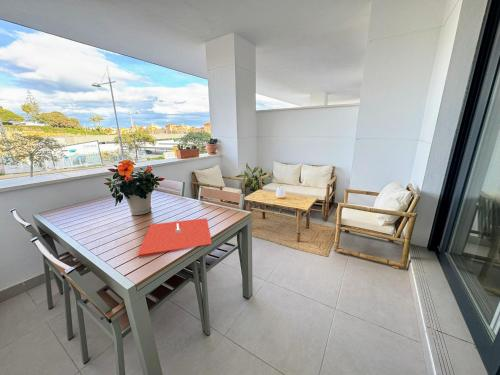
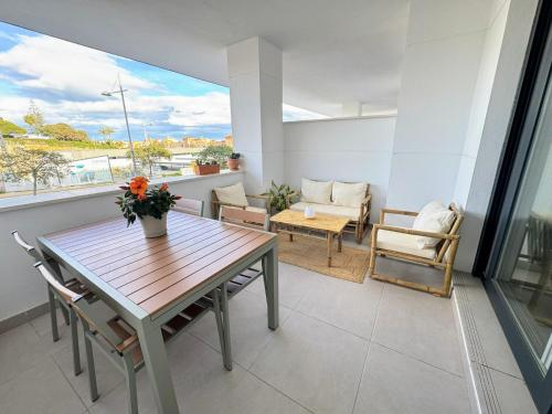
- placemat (177, 228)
